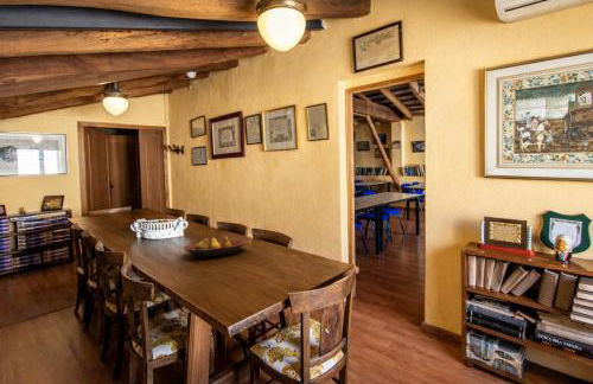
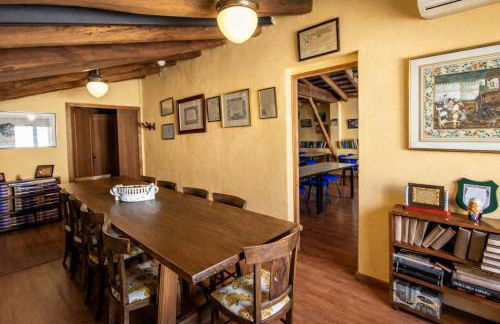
- fruit bowl (216, 245)
